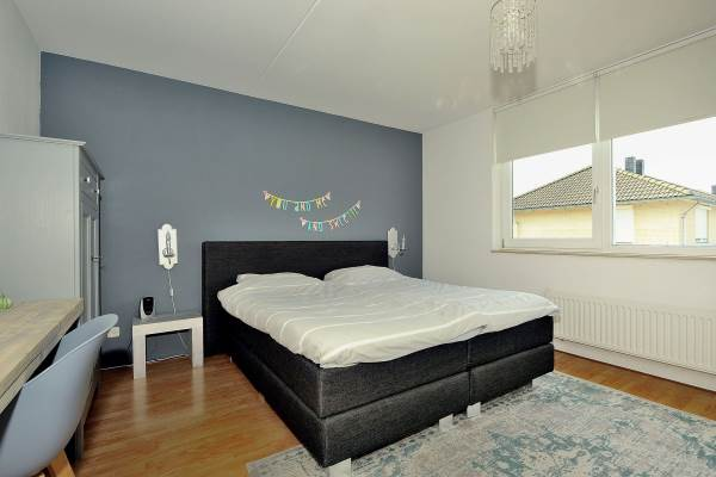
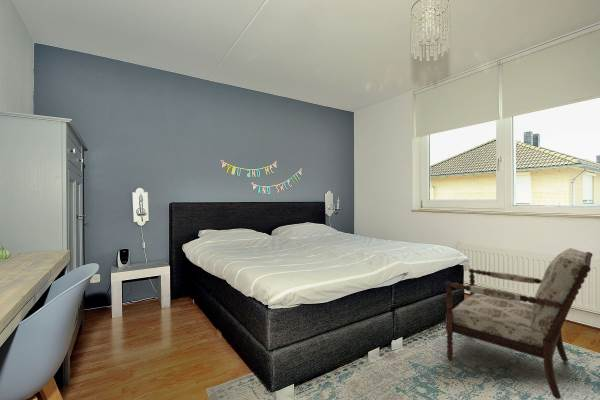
+ armchair (516, 305)
